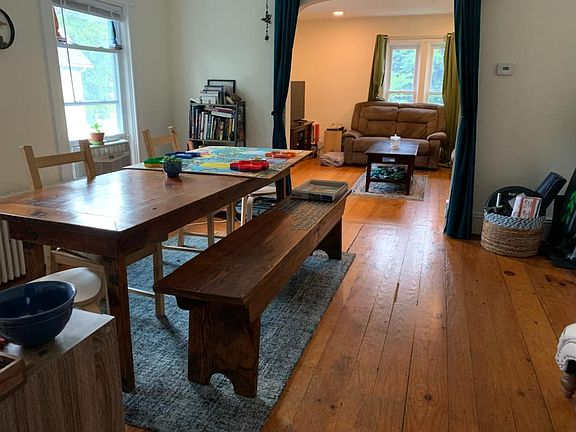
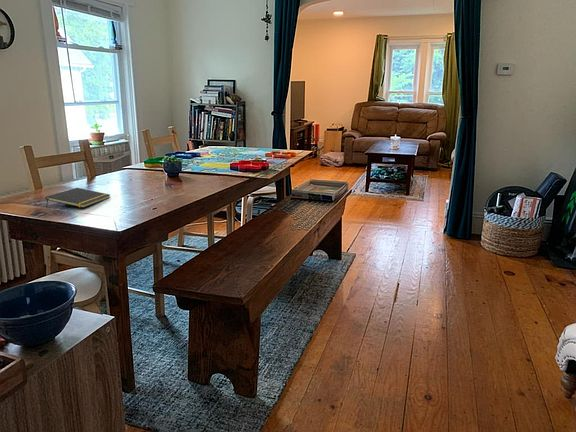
+ notepad (79, 197)
